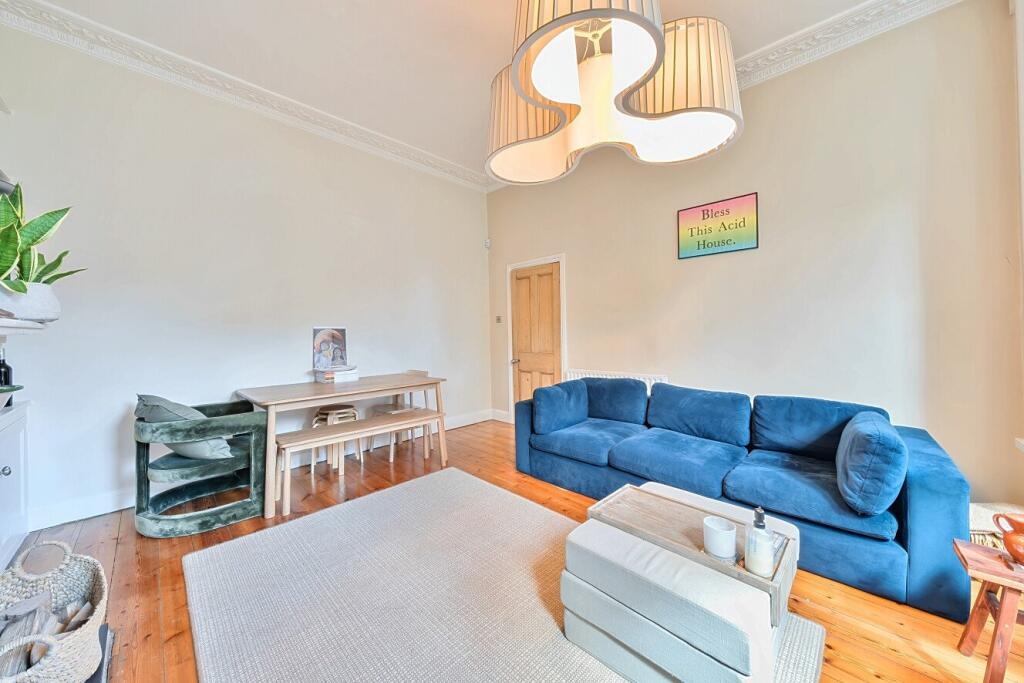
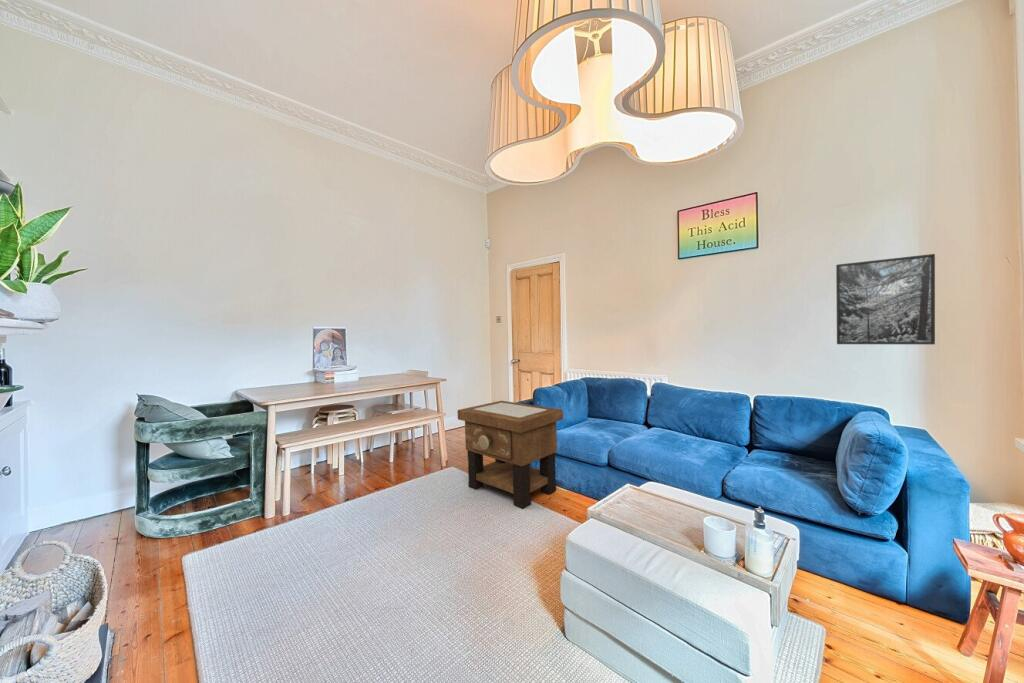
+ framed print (882, 302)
+ side table (508, 449)
